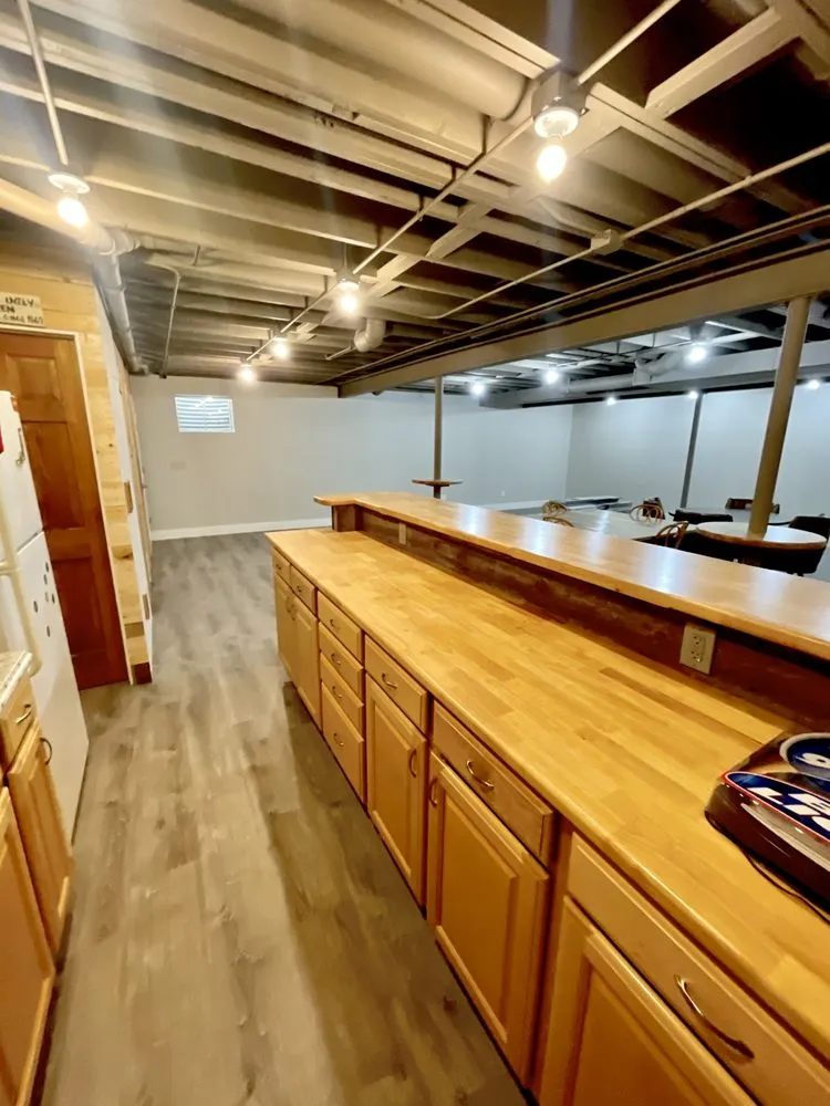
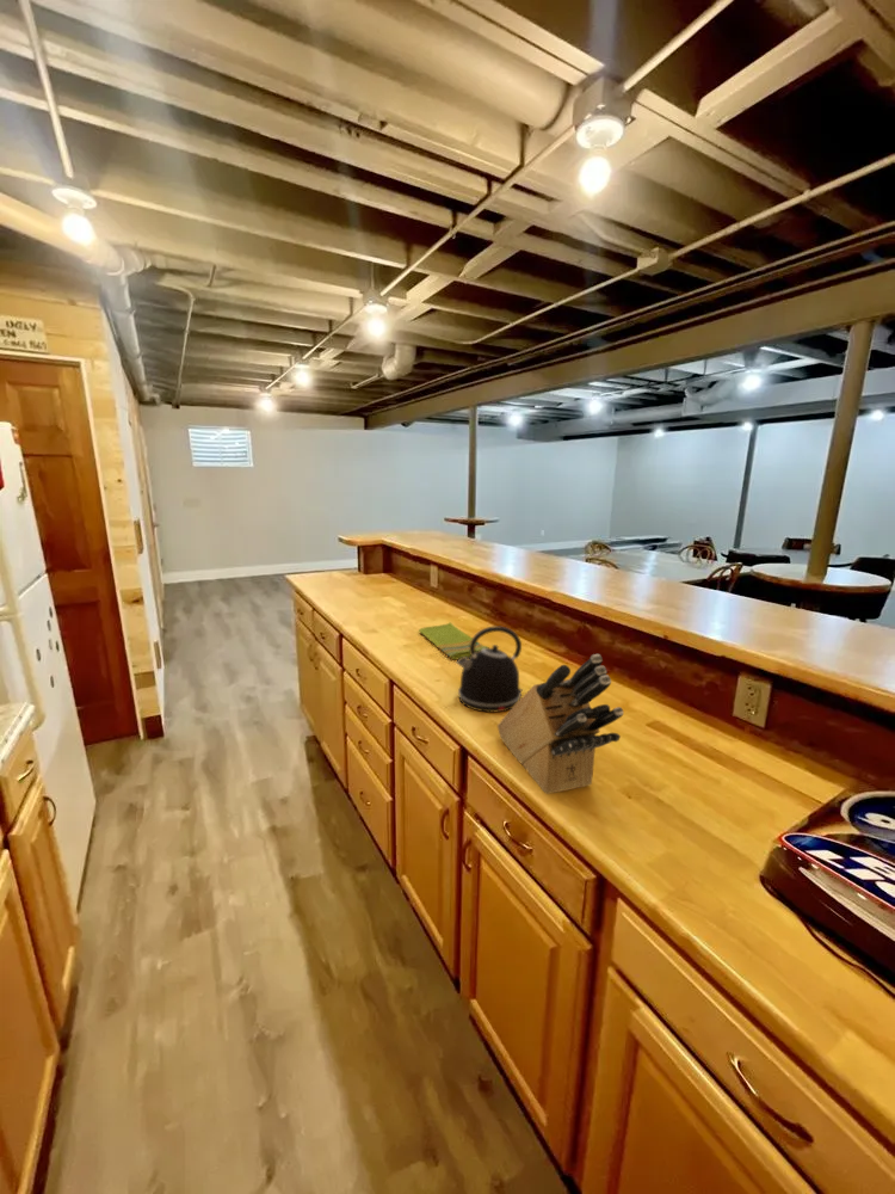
+ kettle (490, 663)
+ dish towel (451, 639)
+ knife block (553, 706)
